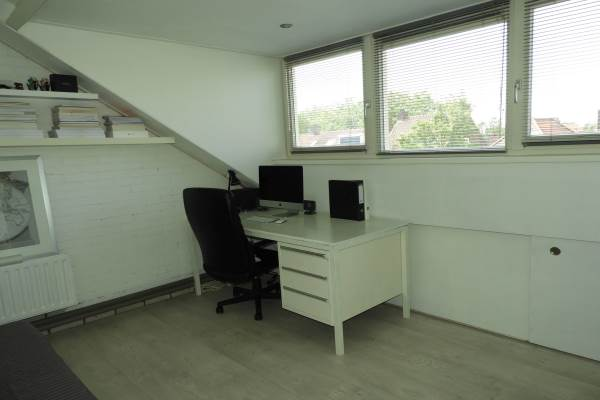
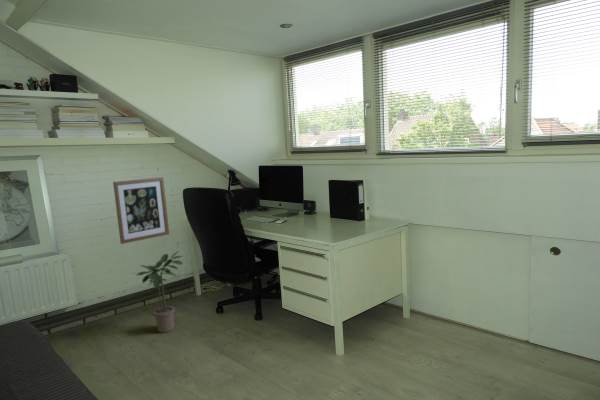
+ wall art (142, 209)
+ potted plant (162, 291)
